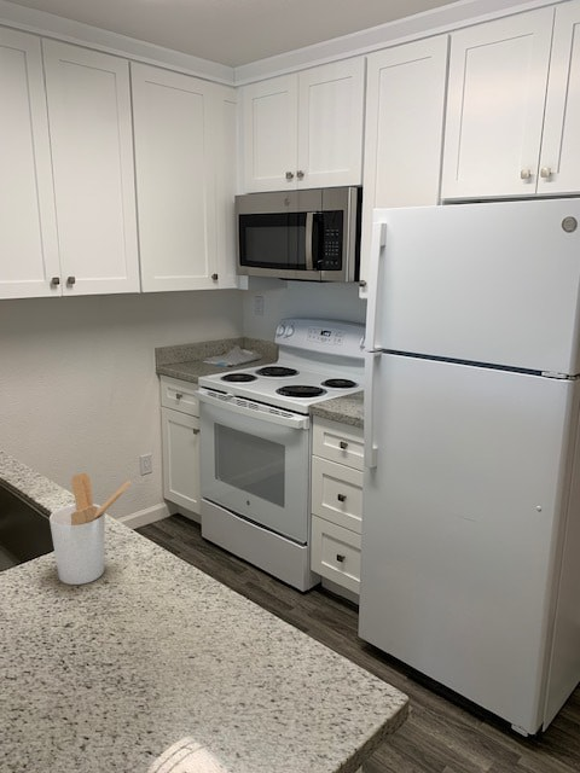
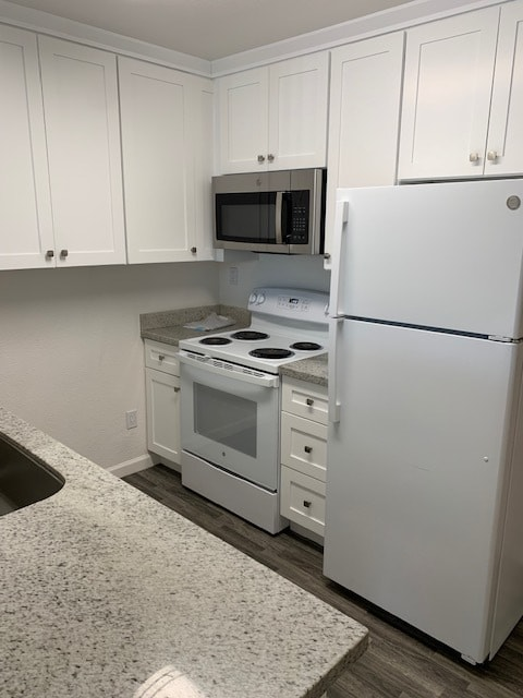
- utensil holder (93, 528)
